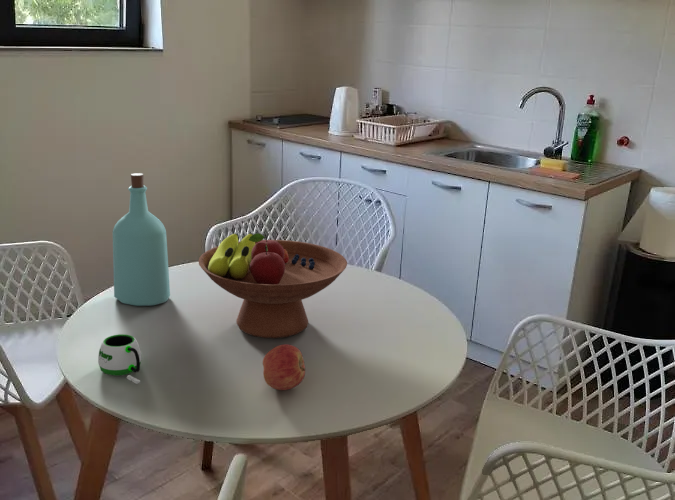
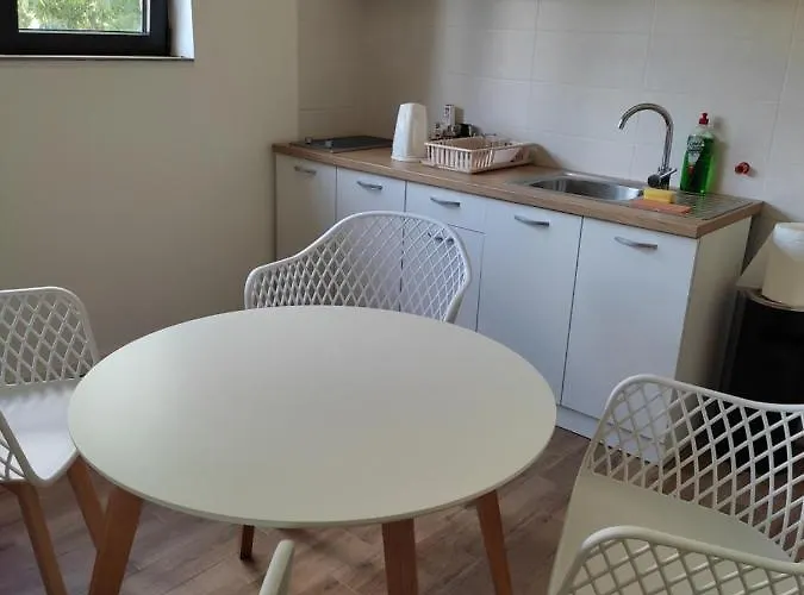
- apple (283, 366)
- bottle (139, 237)
- mug (125, 358)
- fruit bowl (273, 280)
